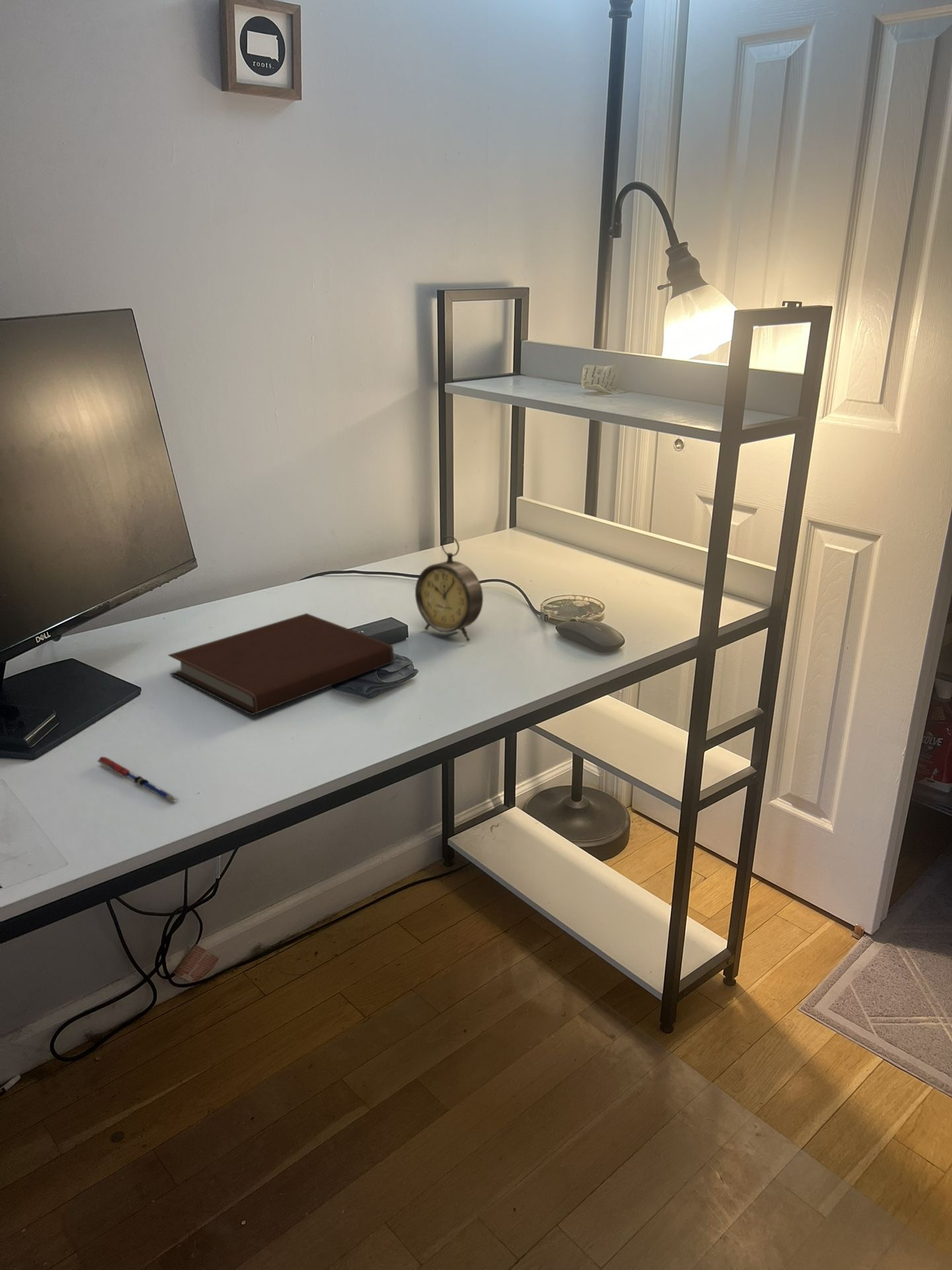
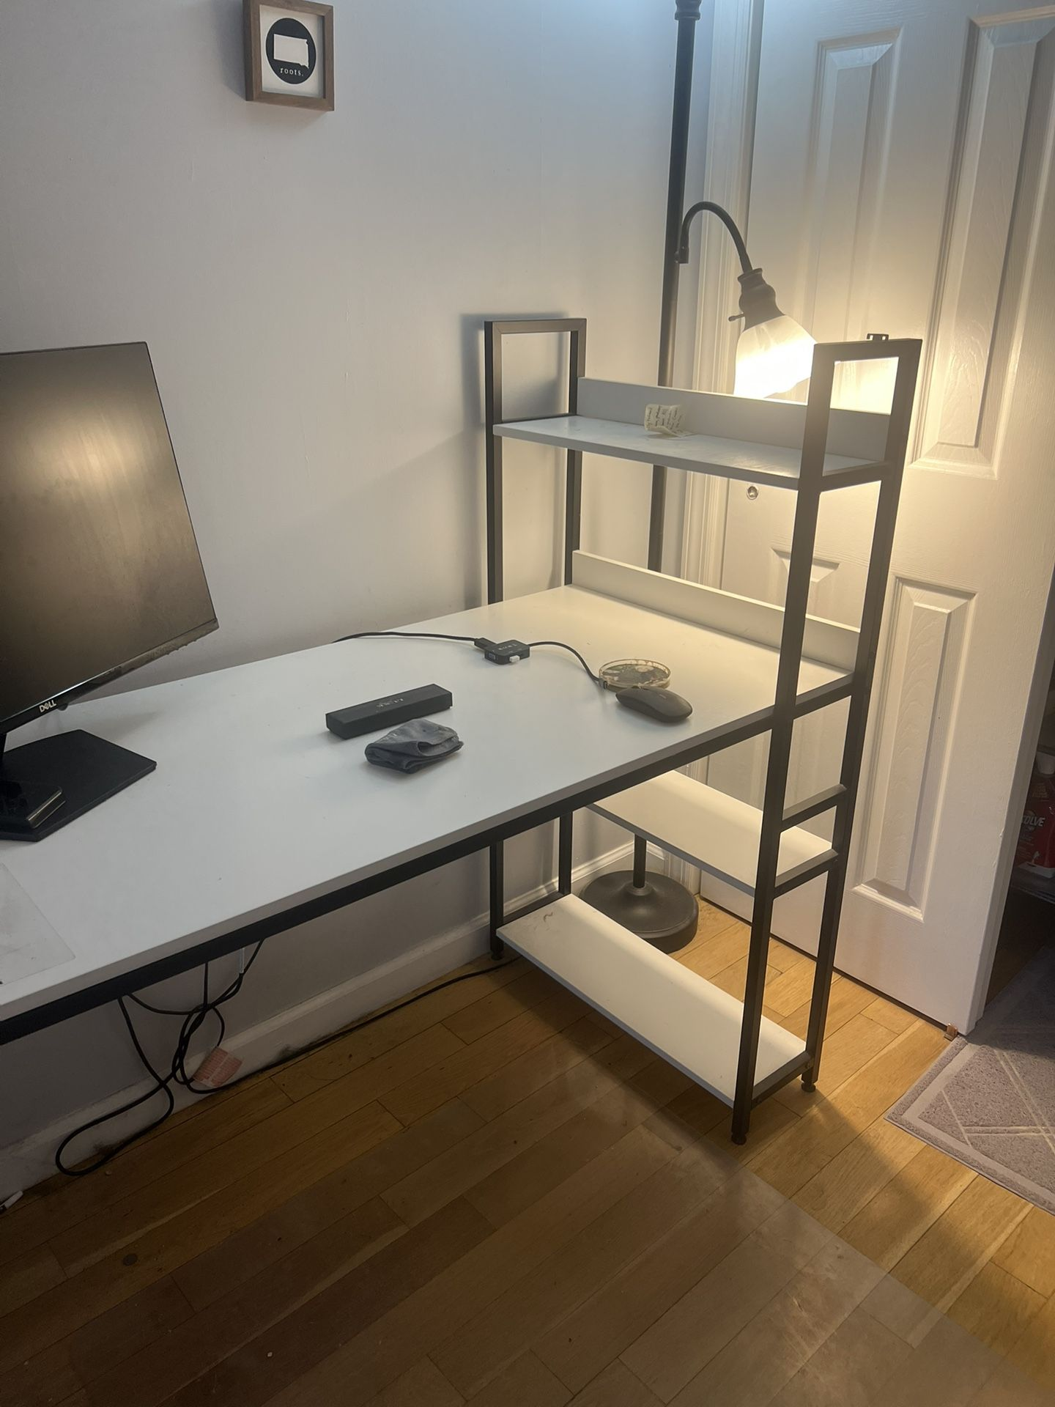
- notebook (283, 659)
- alarm clock (450, 585)
- pen (136, 777)
